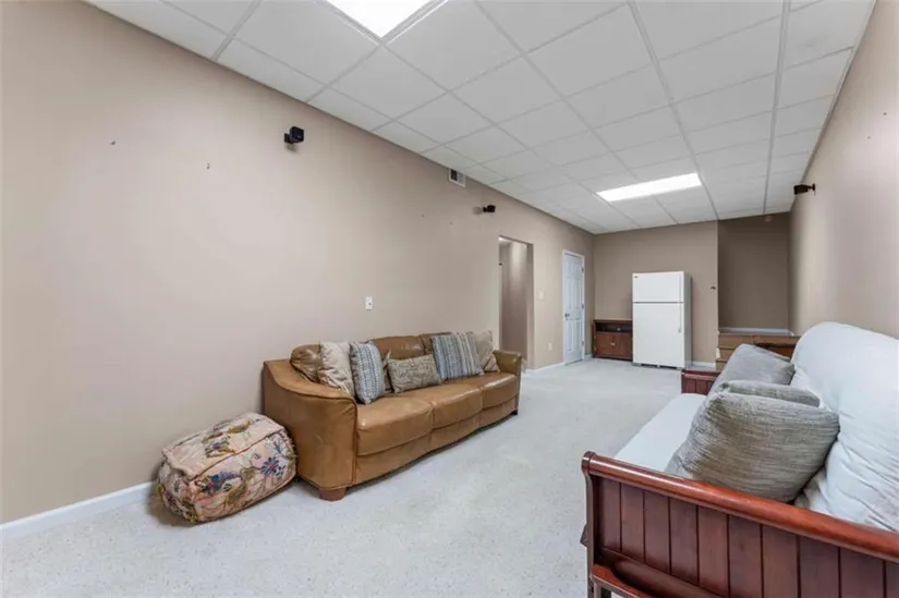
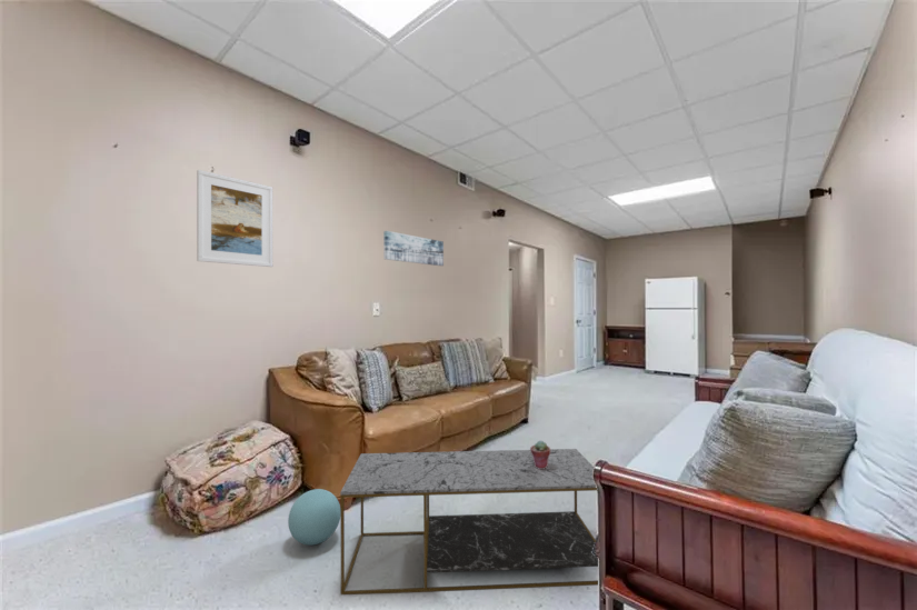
+ ball (315, 516)
+ coffee table (474, 514)
+ potted succulent (540, 452)
+ wall art (416, 249)
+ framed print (237, 221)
